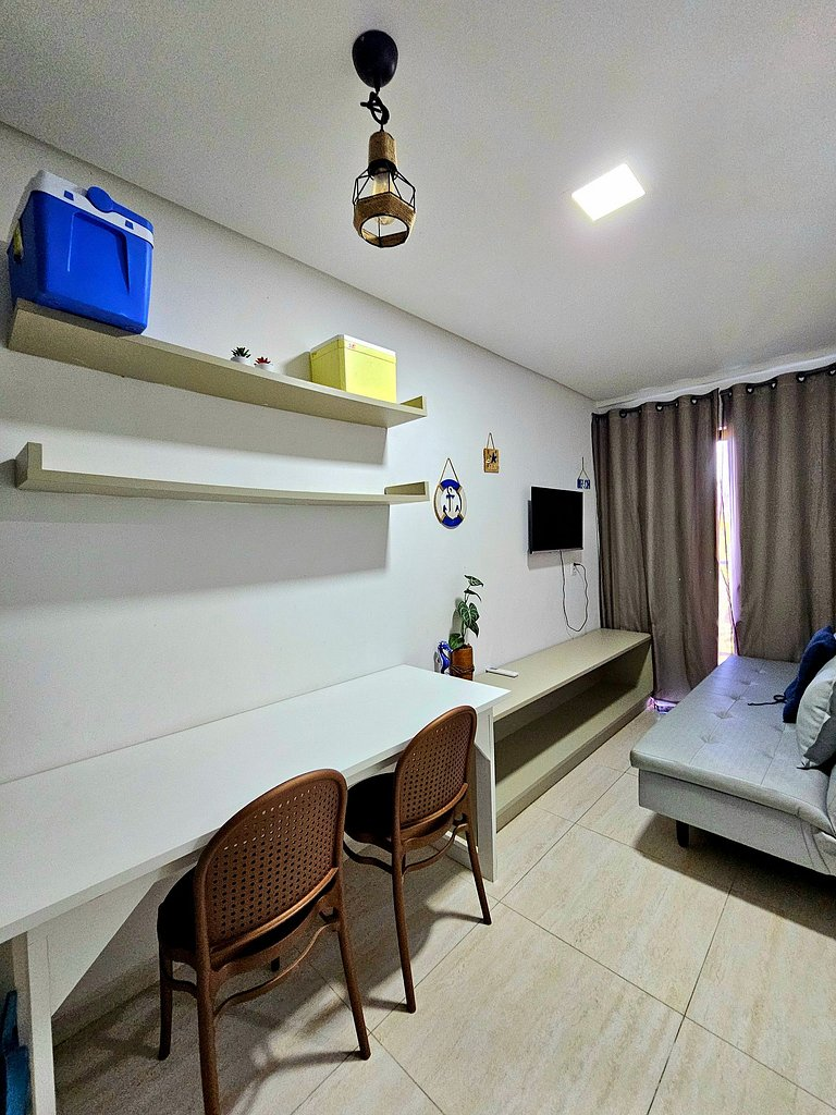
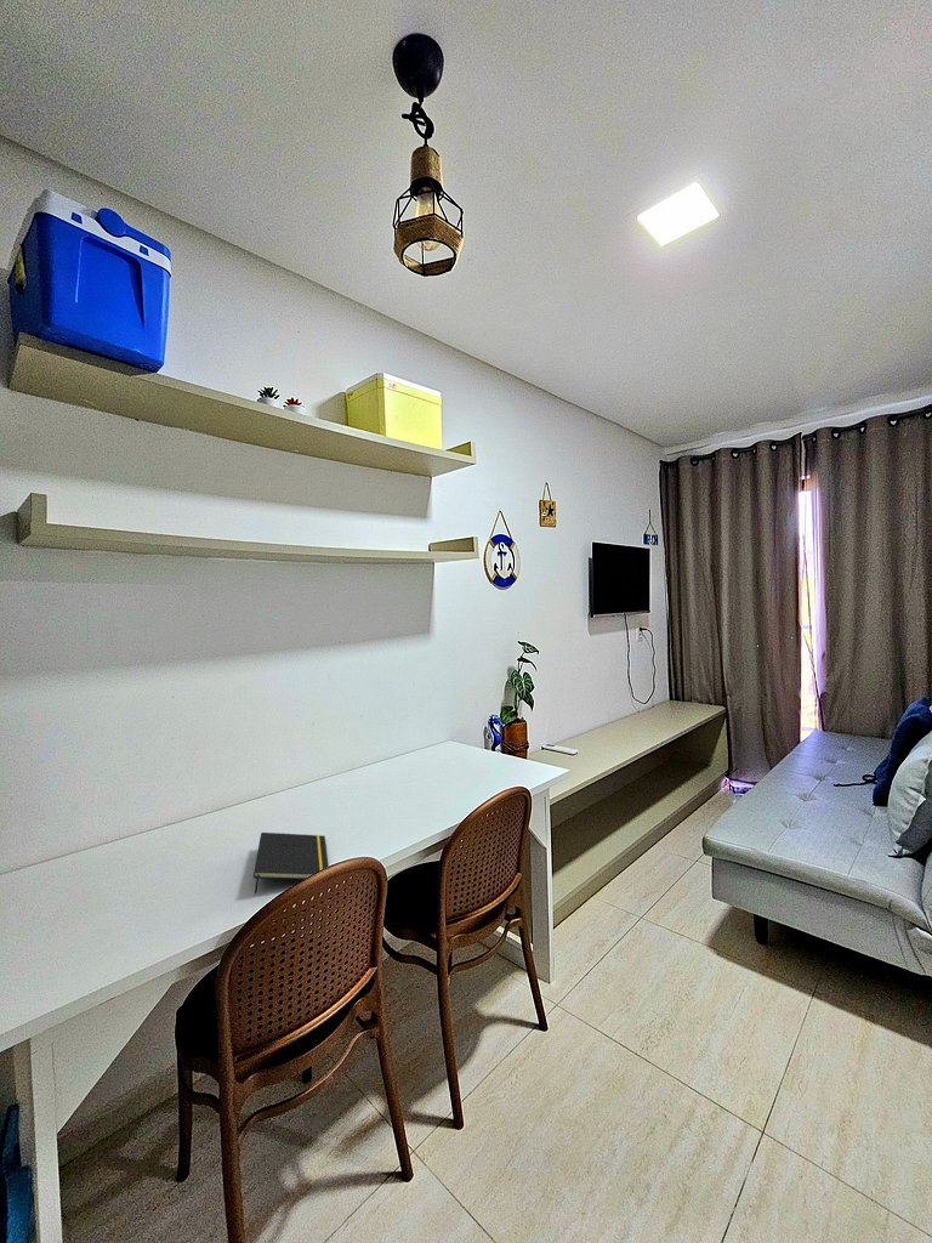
+ notepad (292, 855)
